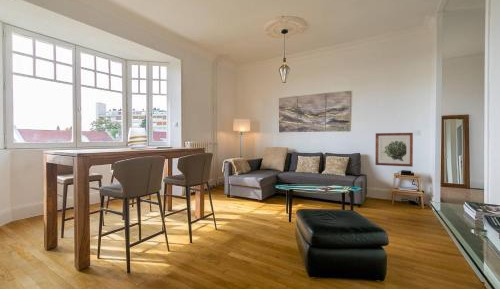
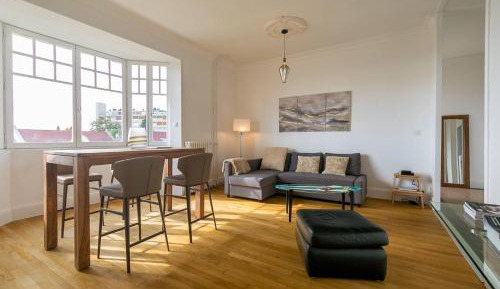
- wall art (393, 149)
